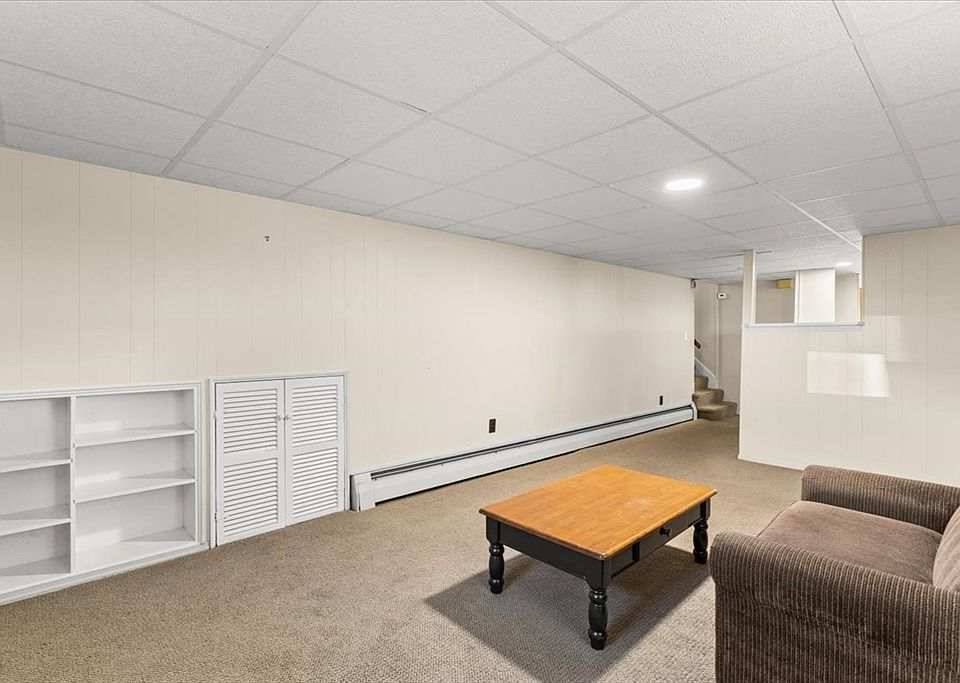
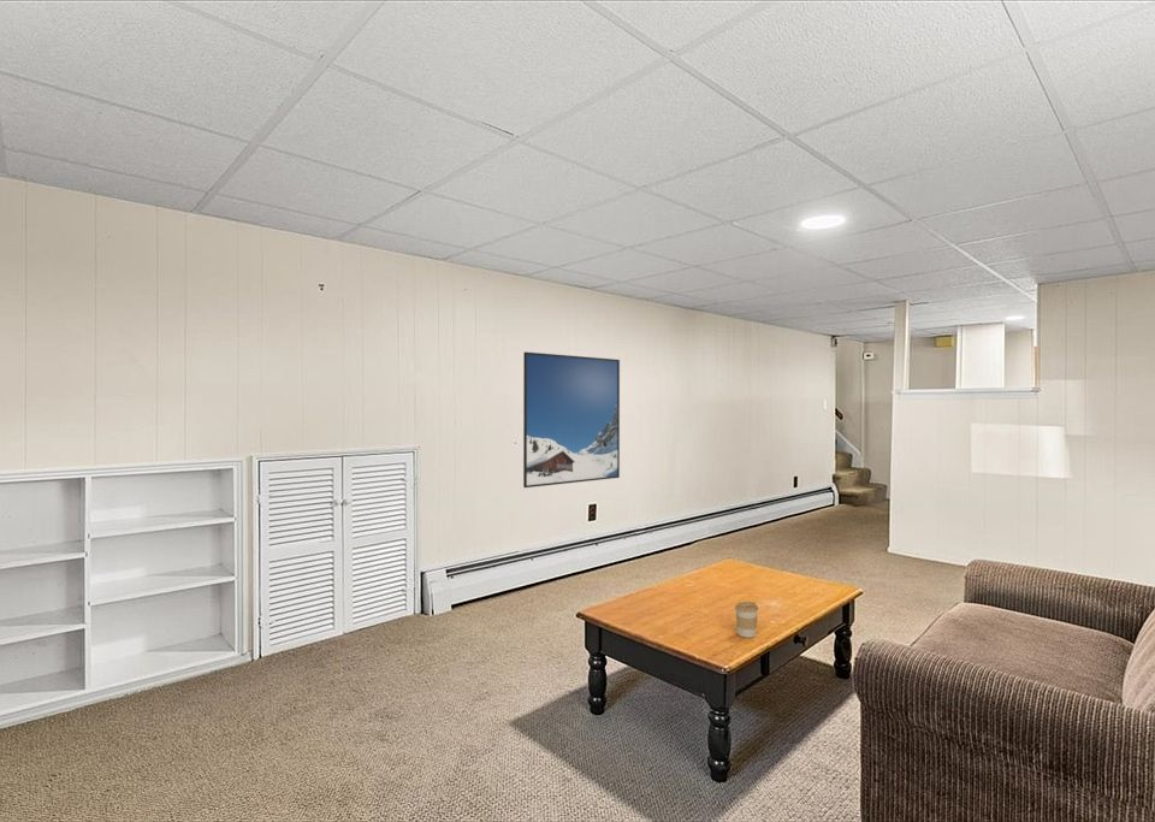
+ coffee cup (746, 617)
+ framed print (574, 419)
